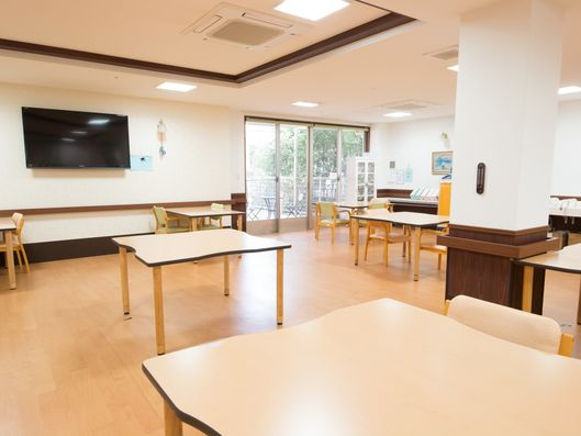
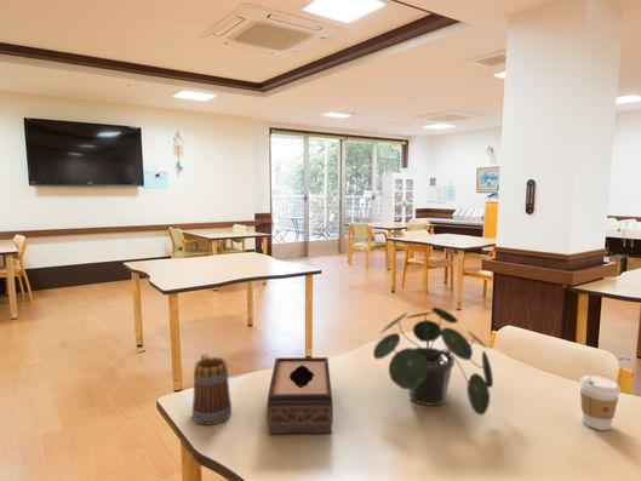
+ potted plant (430, 355)
+ mug (208, 385)
+ tissue box (301, 391)
+ coffee cup (597, 401)
